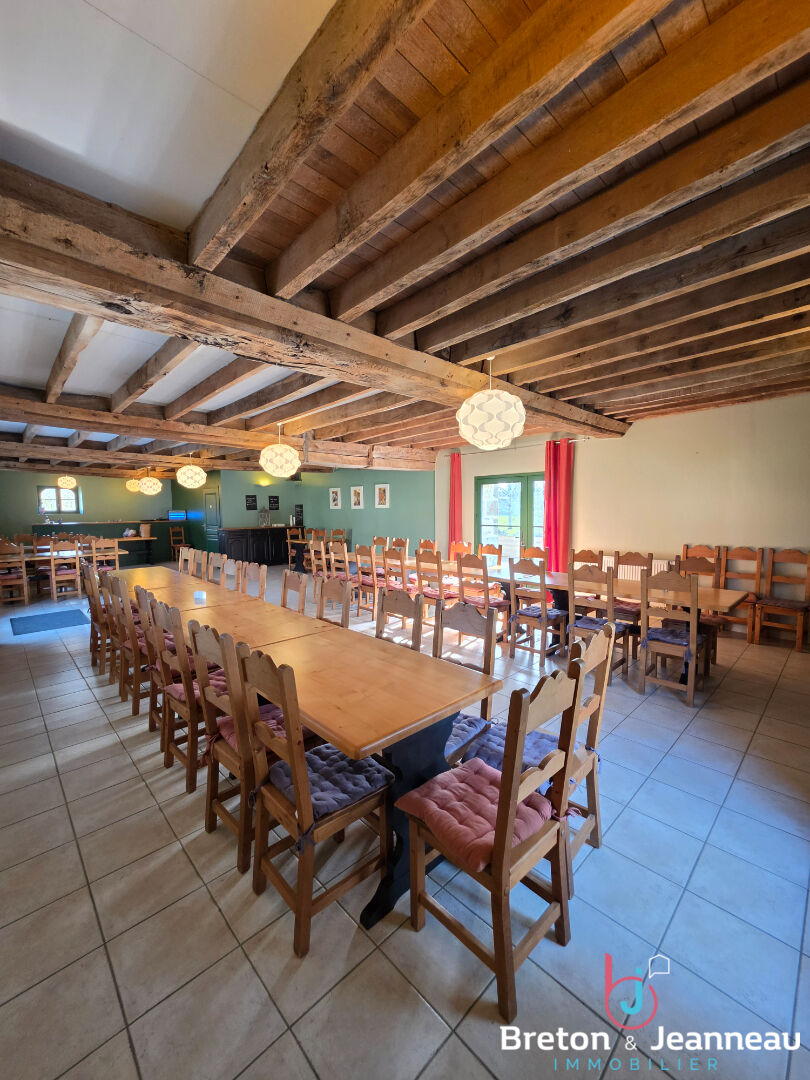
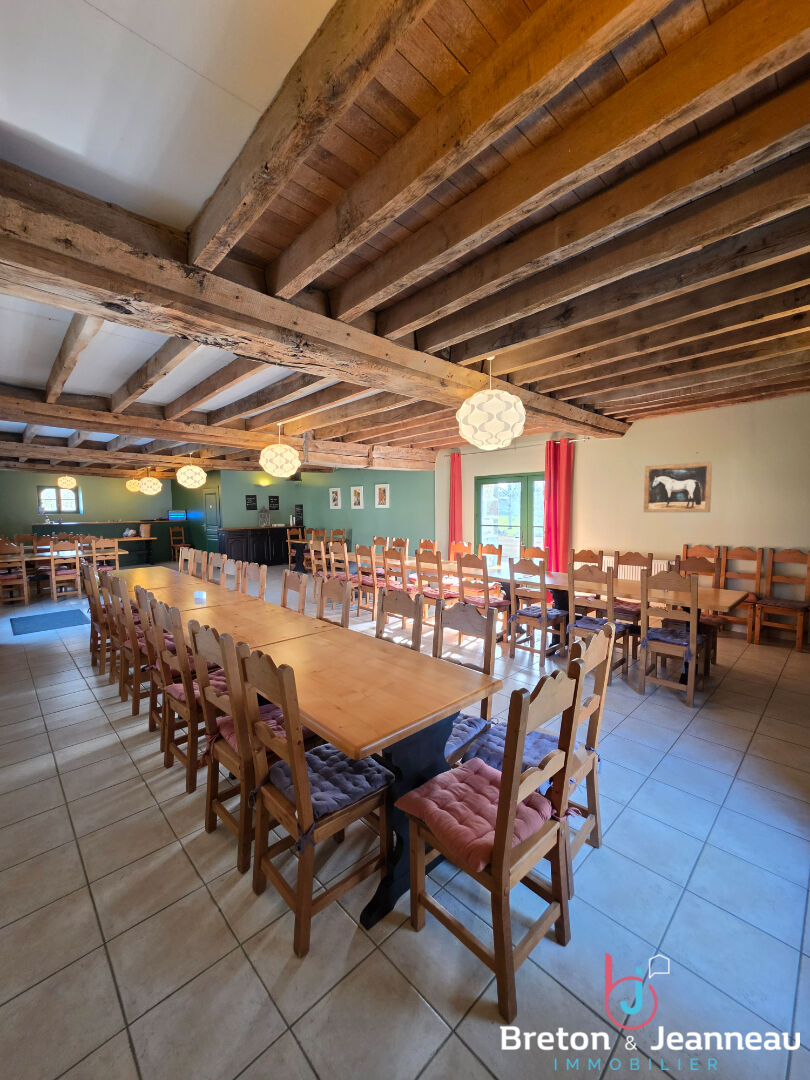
+ wall art (676, 488)
